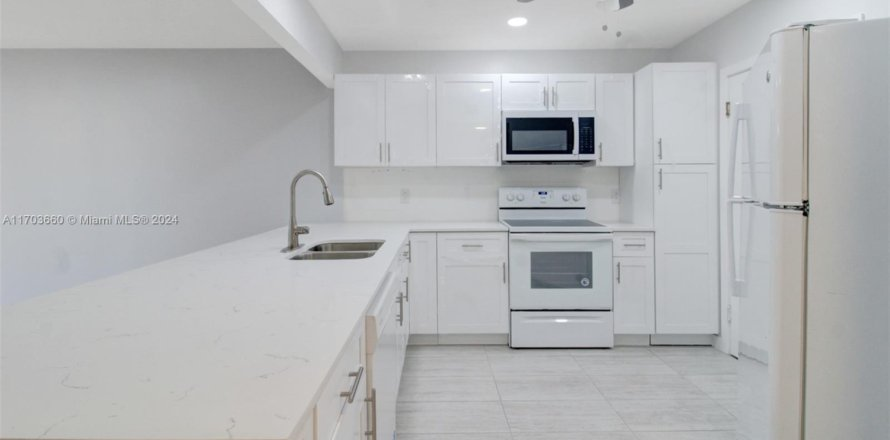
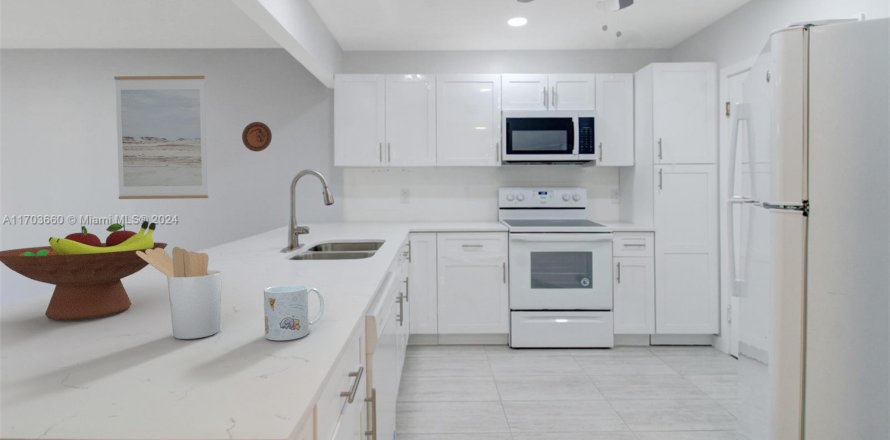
+ utensil holder (182, 289)
+ decorative plate (257, 136)
+ mug (295, 309)
+ wall art (161, 137)
+ fruit bowl (88, 267)
